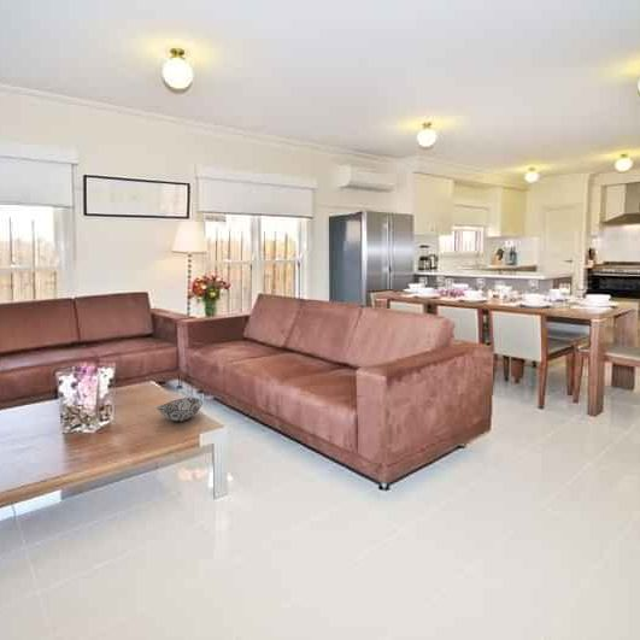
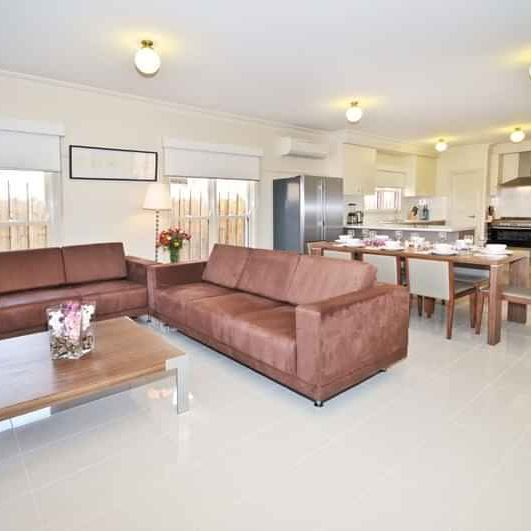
- decorative bowl (180, 410)
